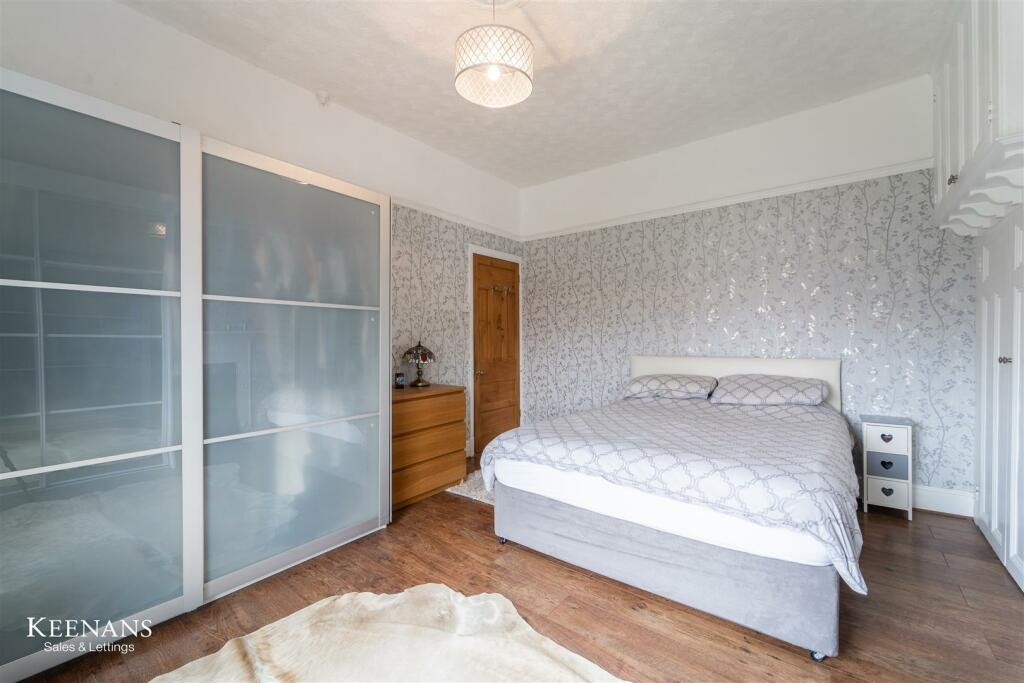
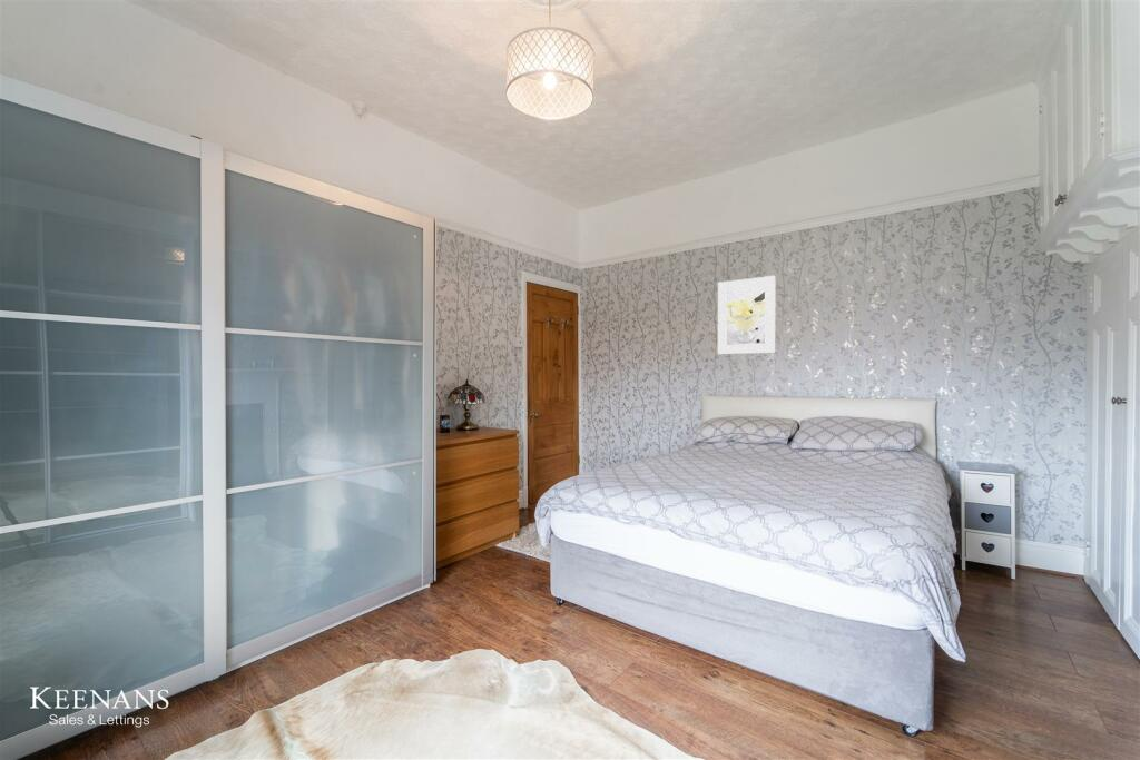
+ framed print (745, 316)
